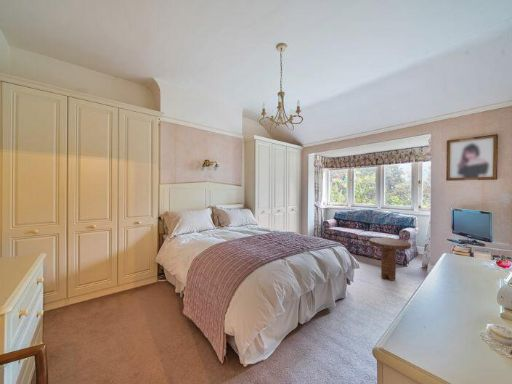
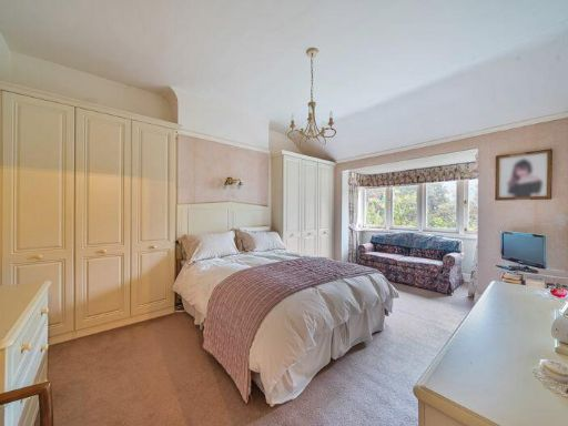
- side table (388, 259)
